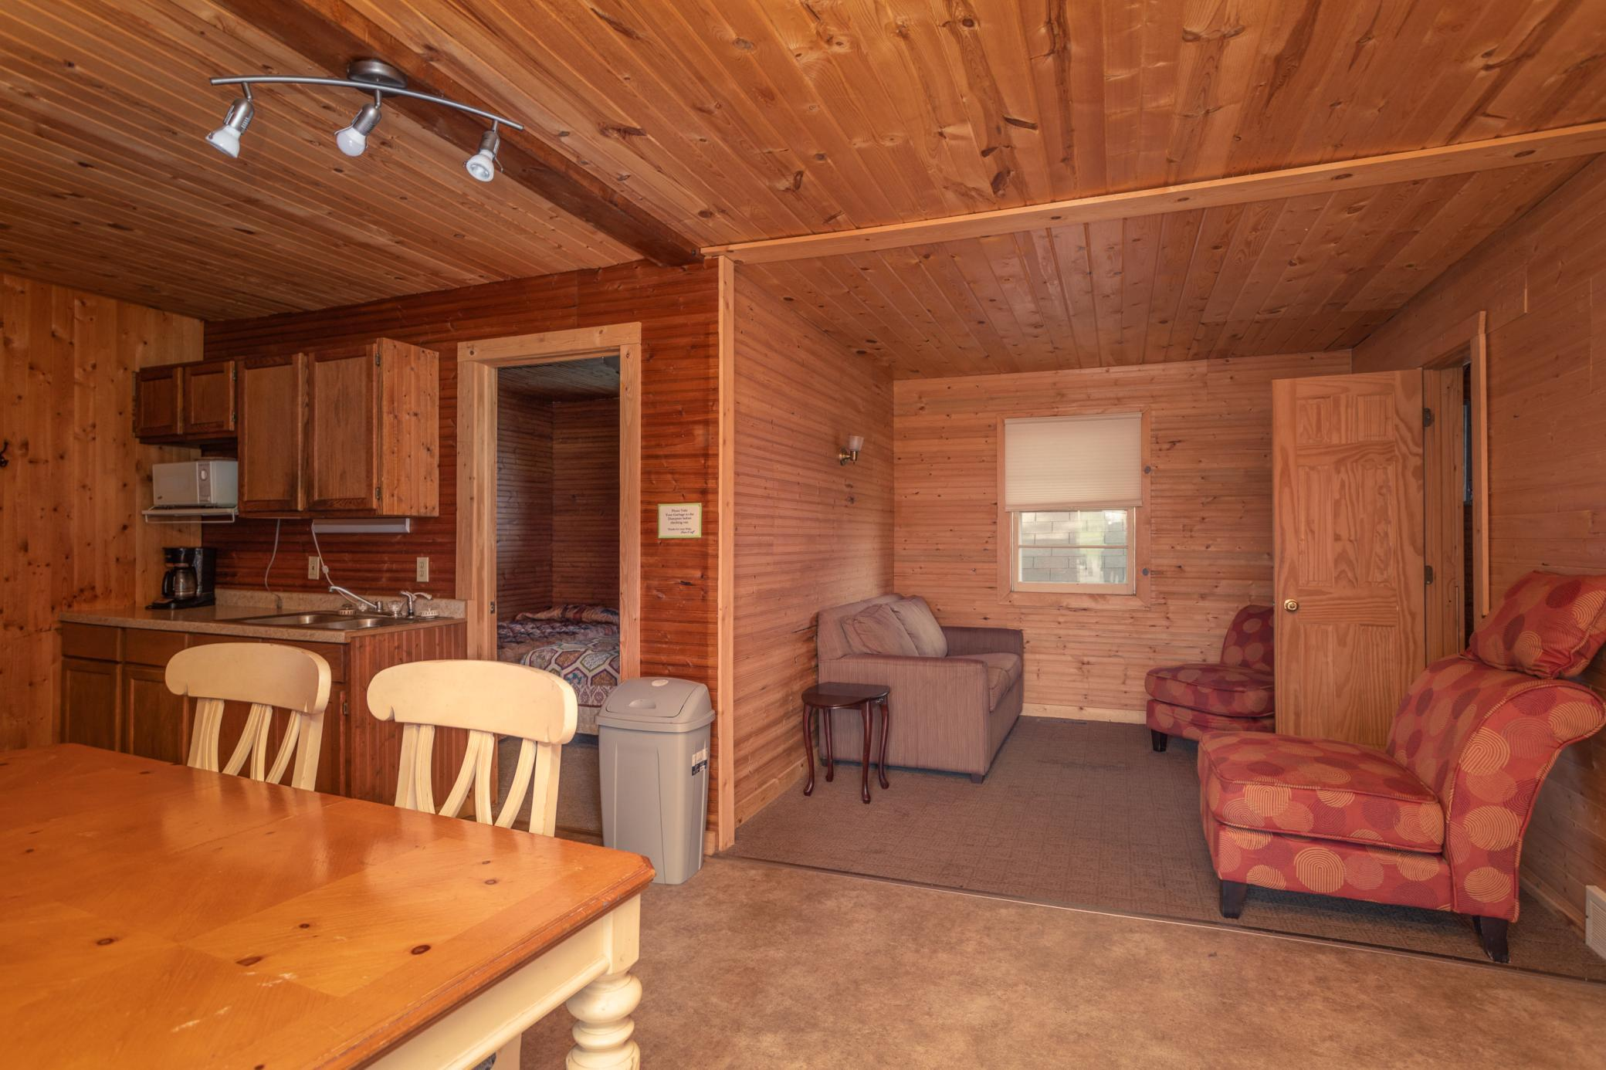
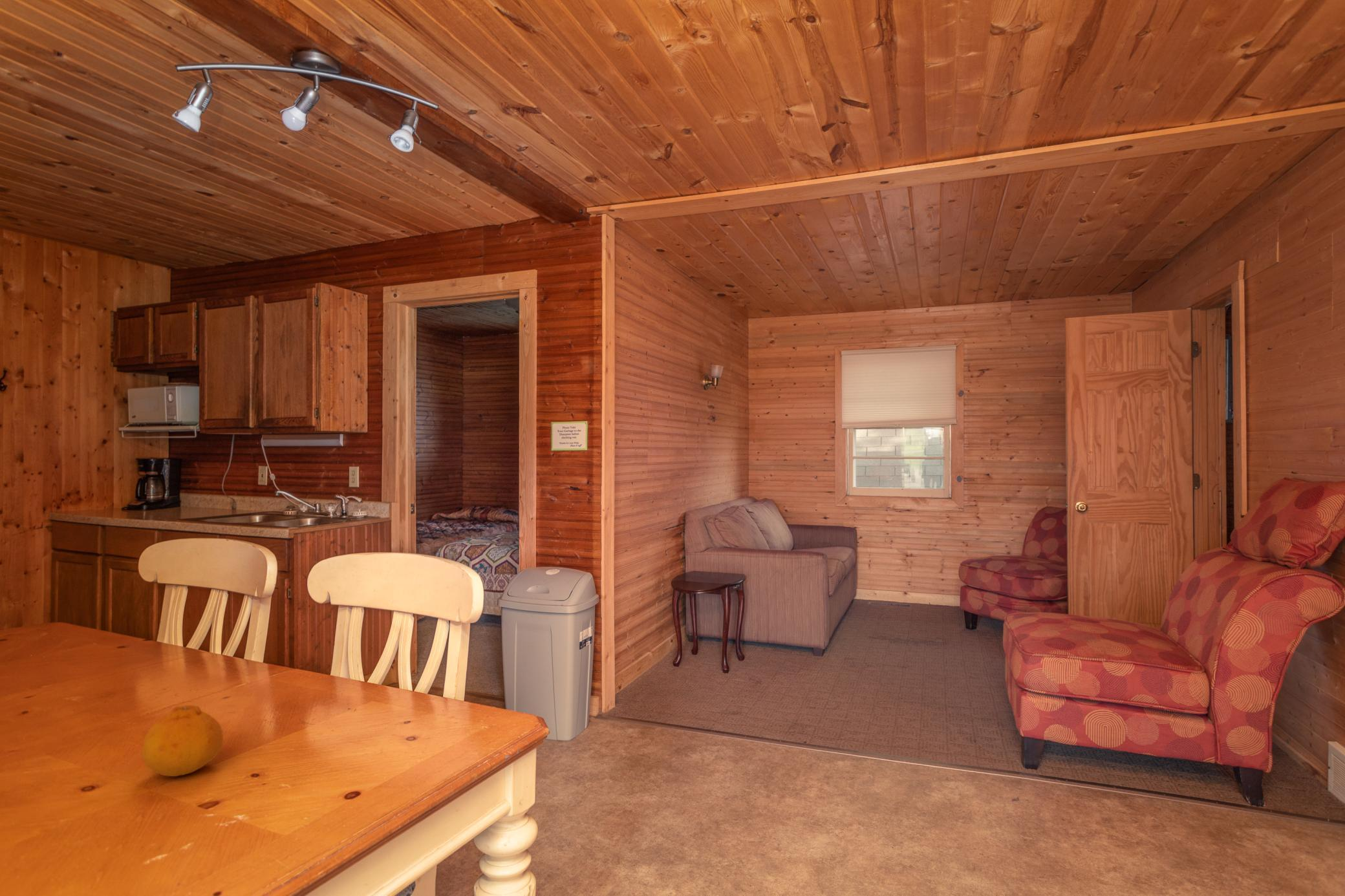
+ fruit (183, 739)
